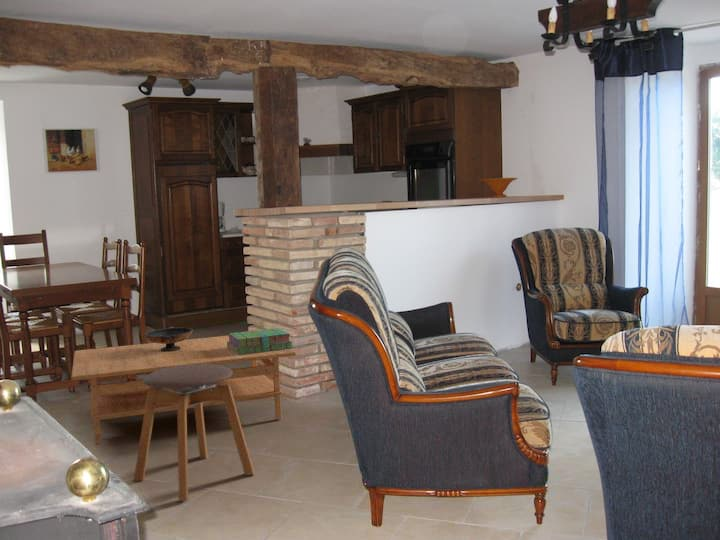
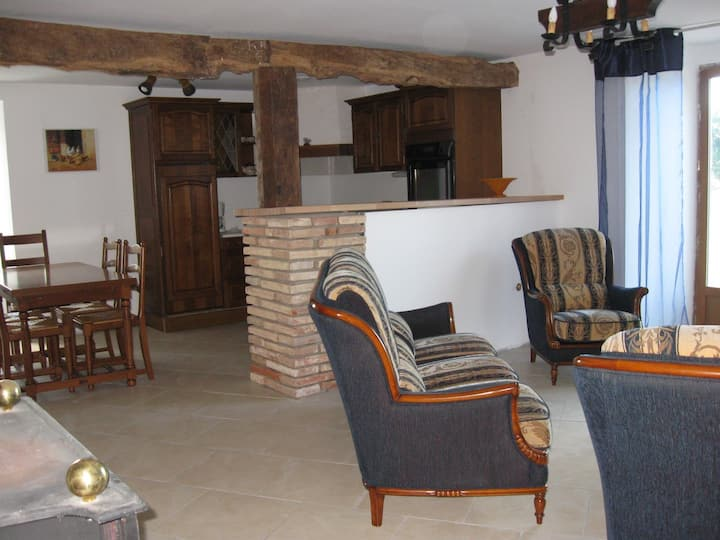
- coffee table (181, 365)
- stack of books (259, 340)
- decorative bowl (169, 340)
- stool (186, 423)
